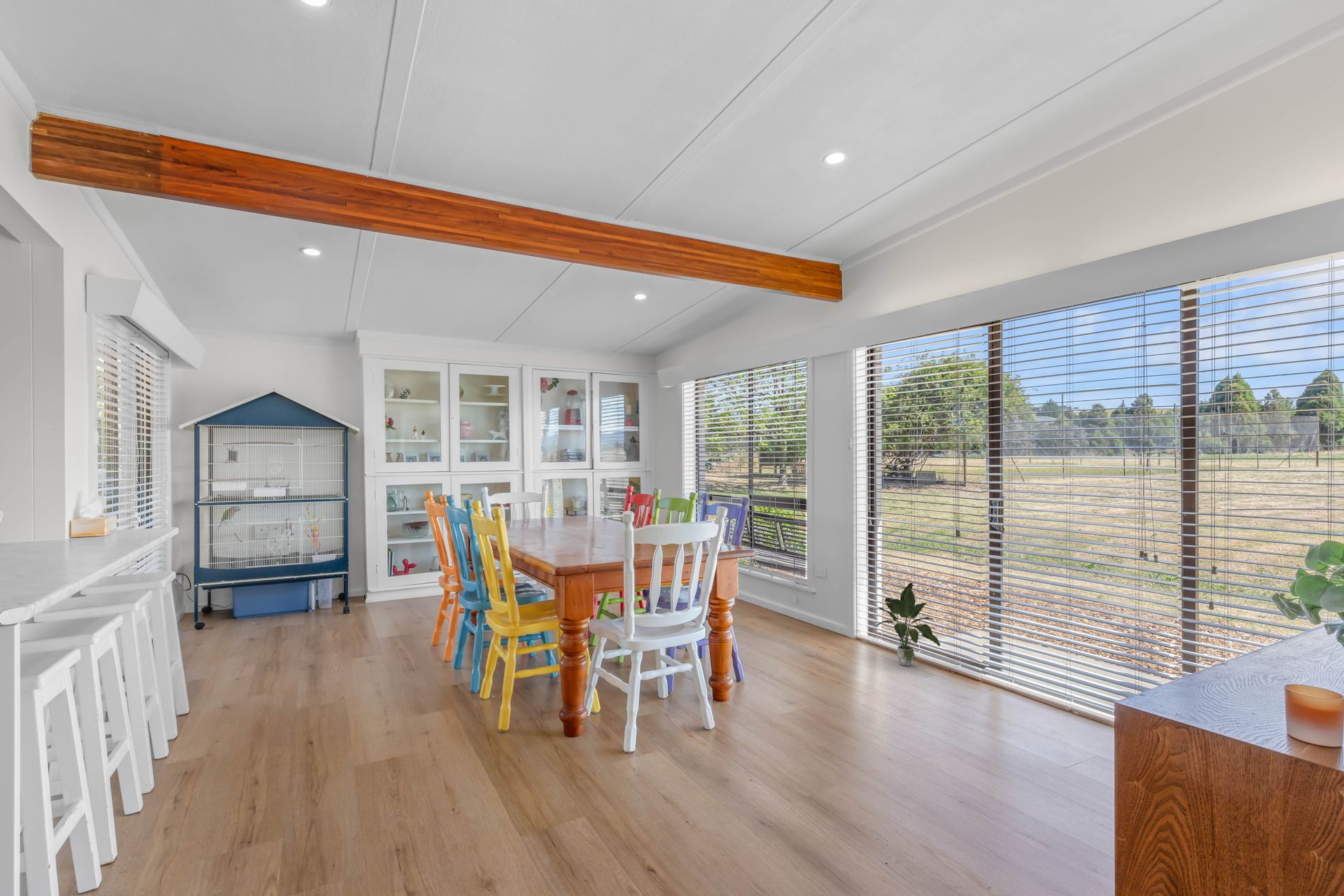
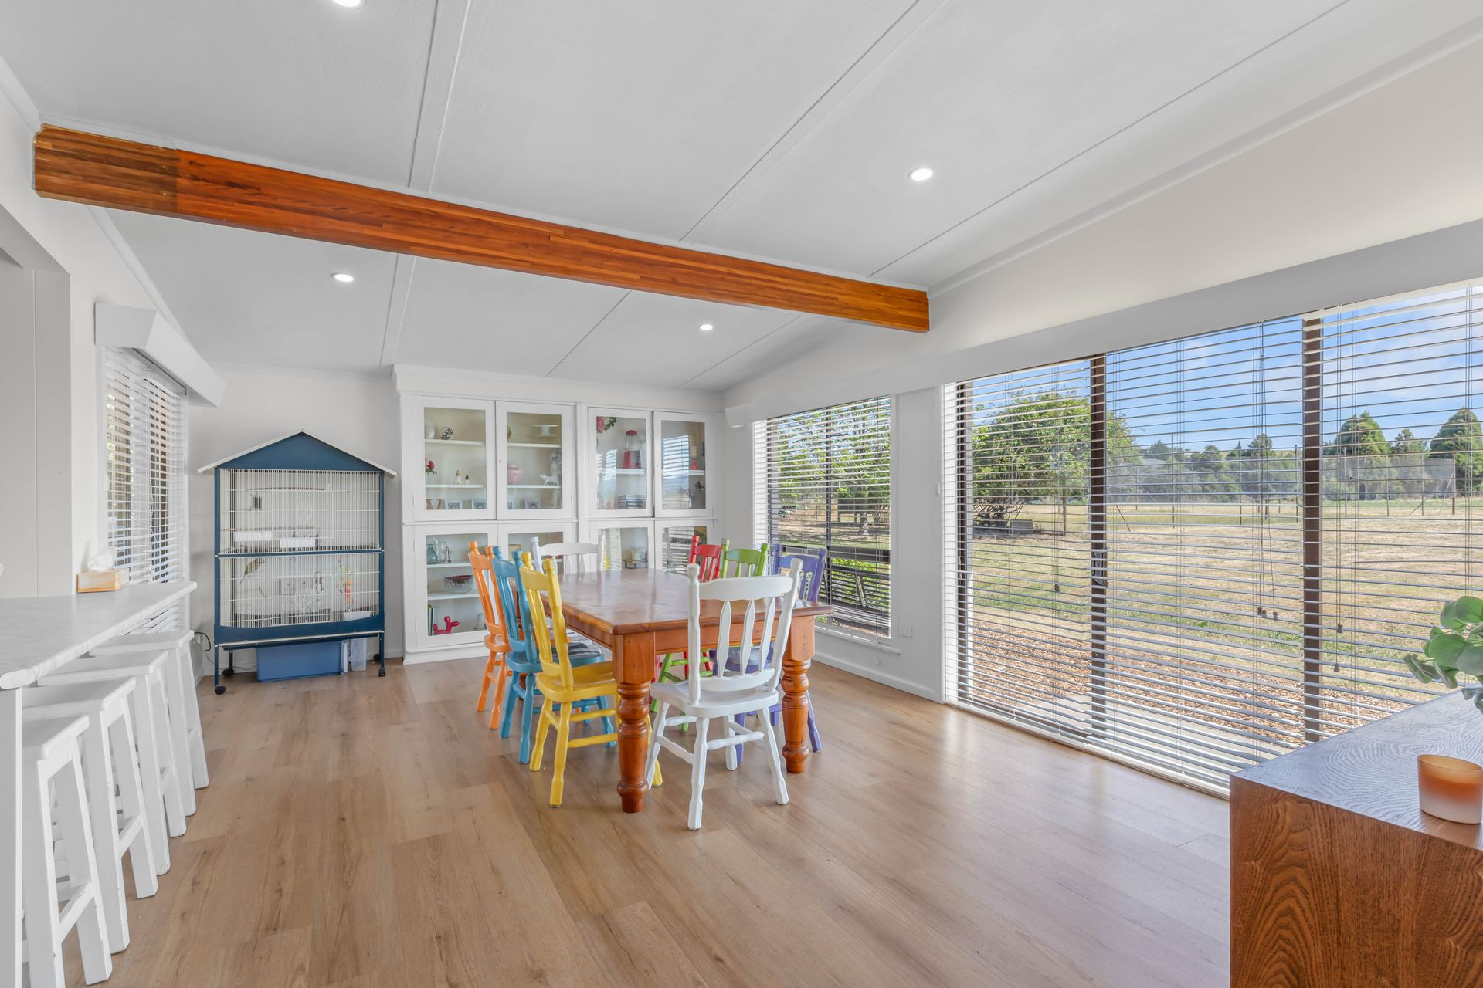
- potted plant (903, 624)
